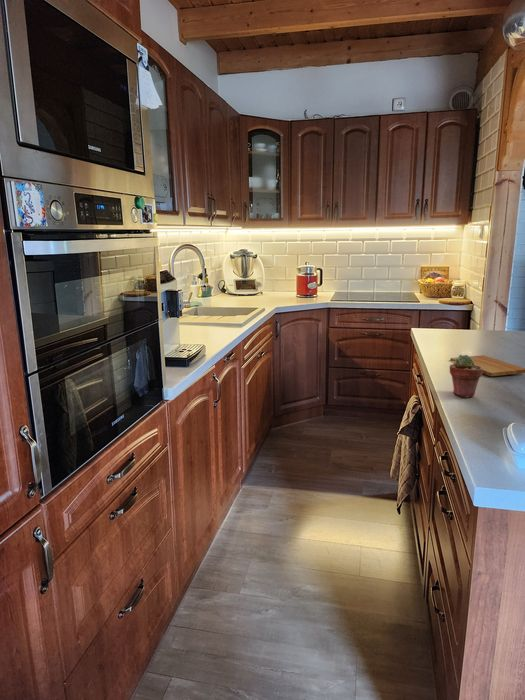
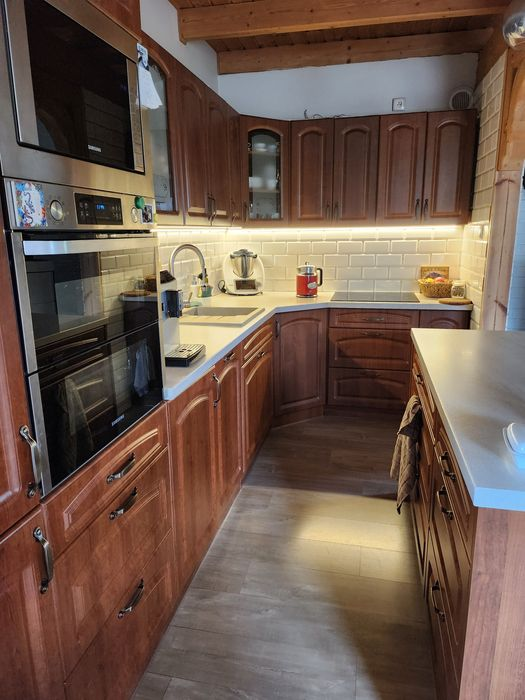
- cutting board (486, 365)
- potted succulent (465, 374)
